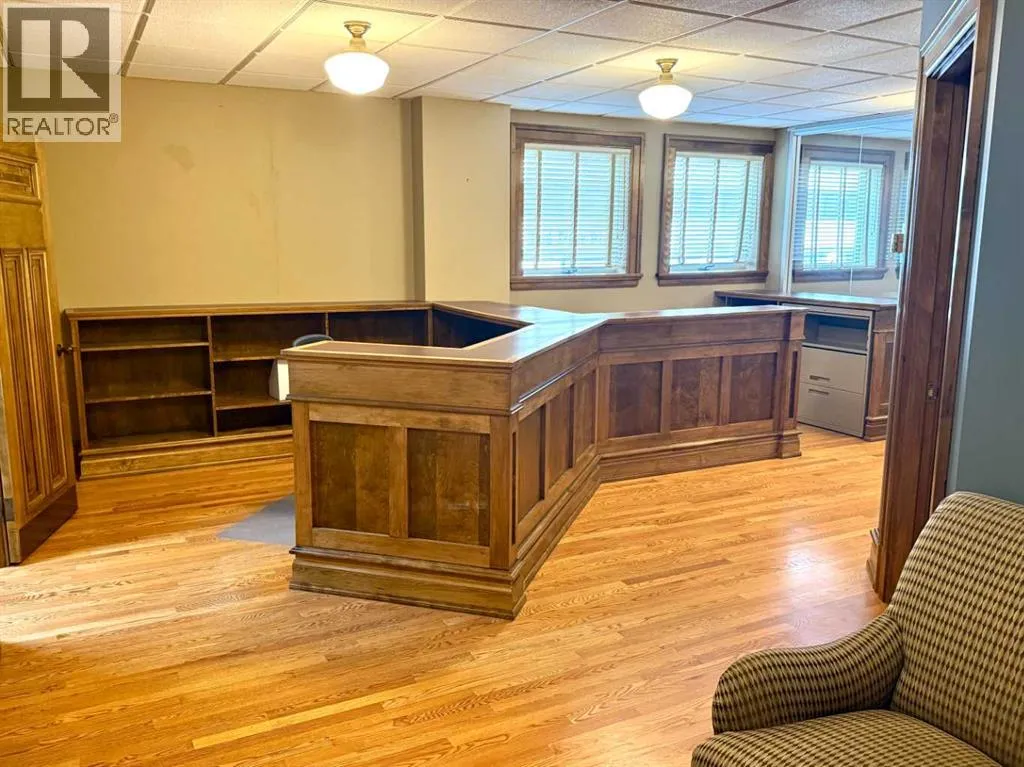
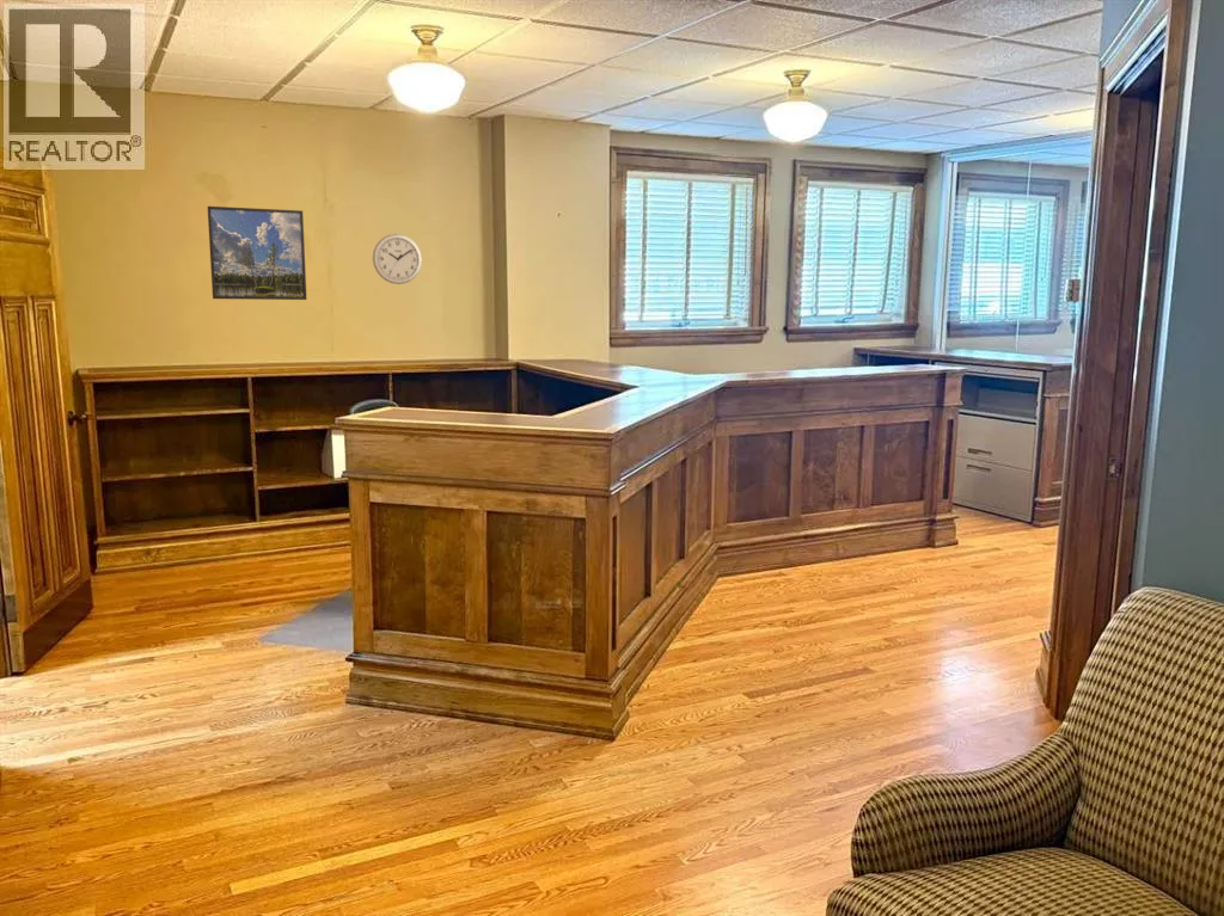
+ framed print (258, 253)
+ wall clock (397, 259)
